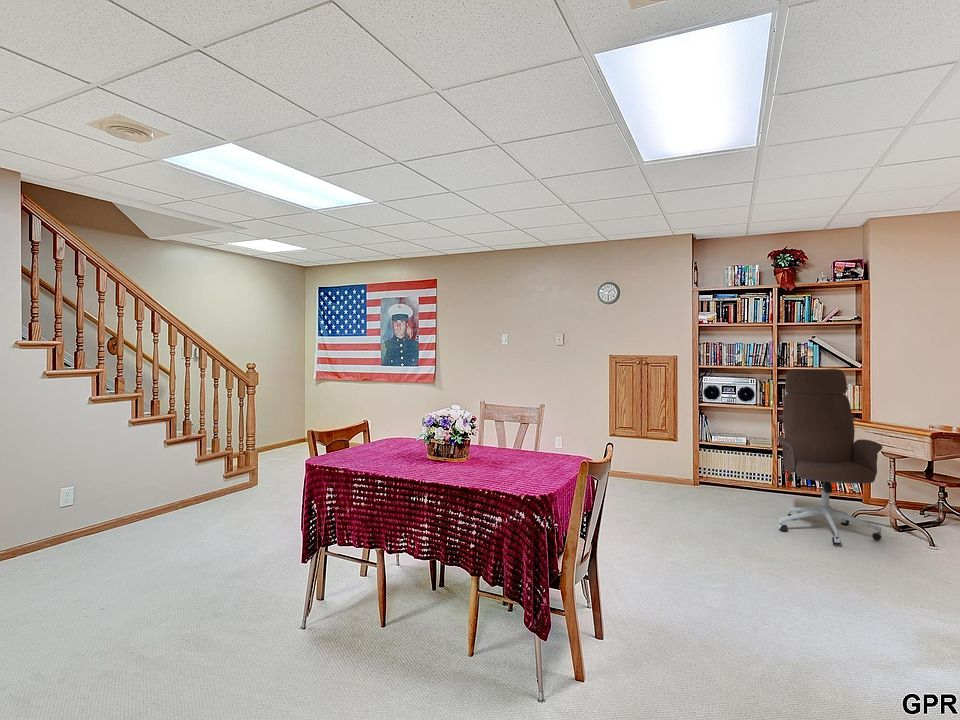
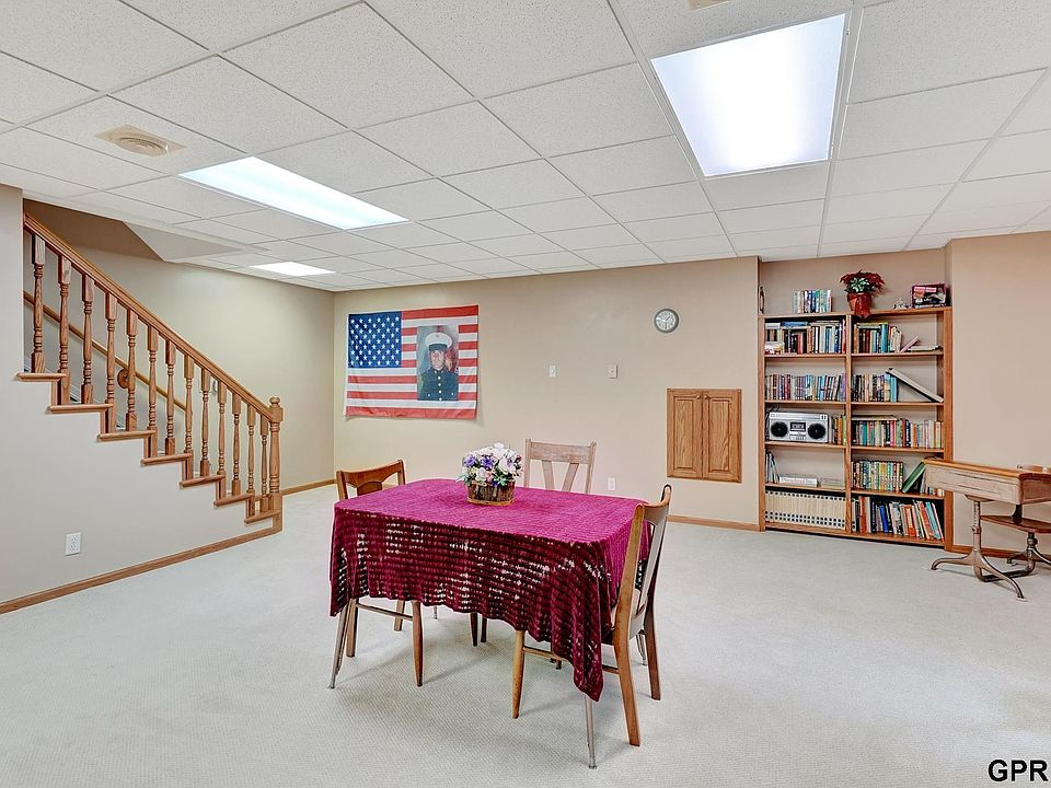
- office chair (823, 449)
